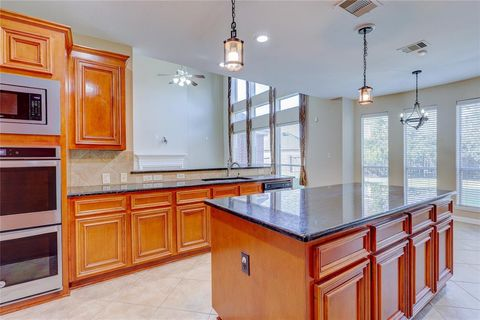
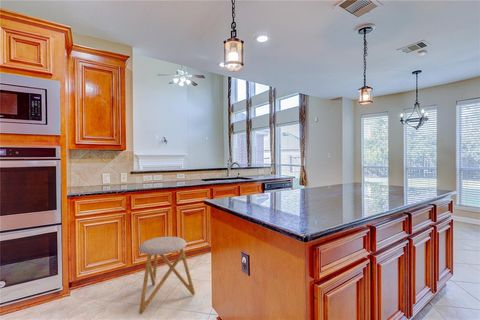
+ stool (156, 268)
